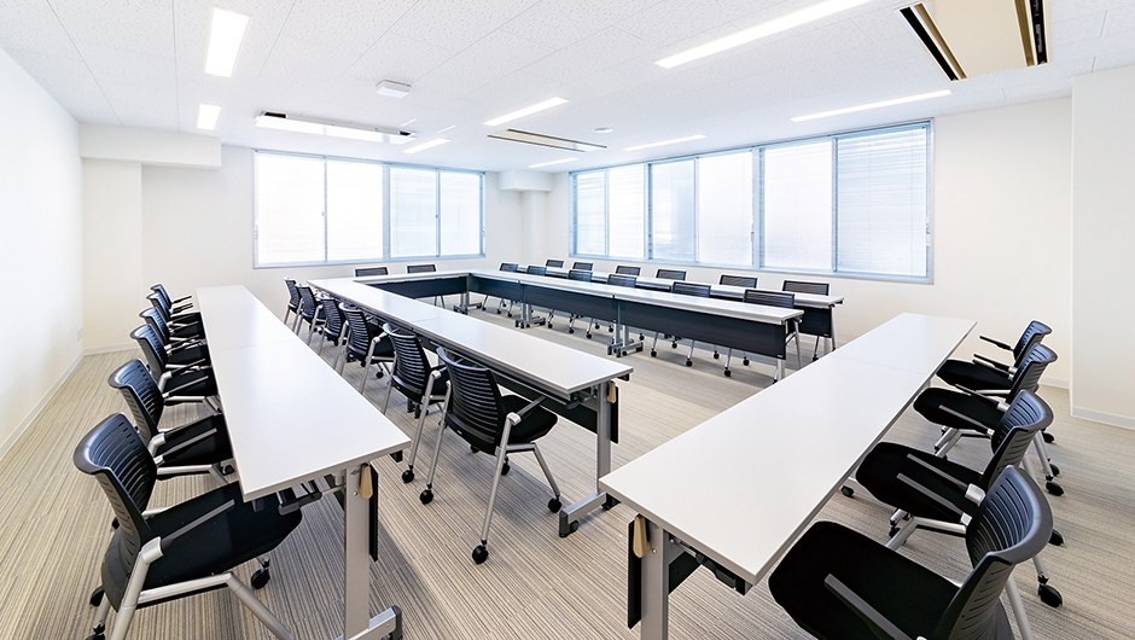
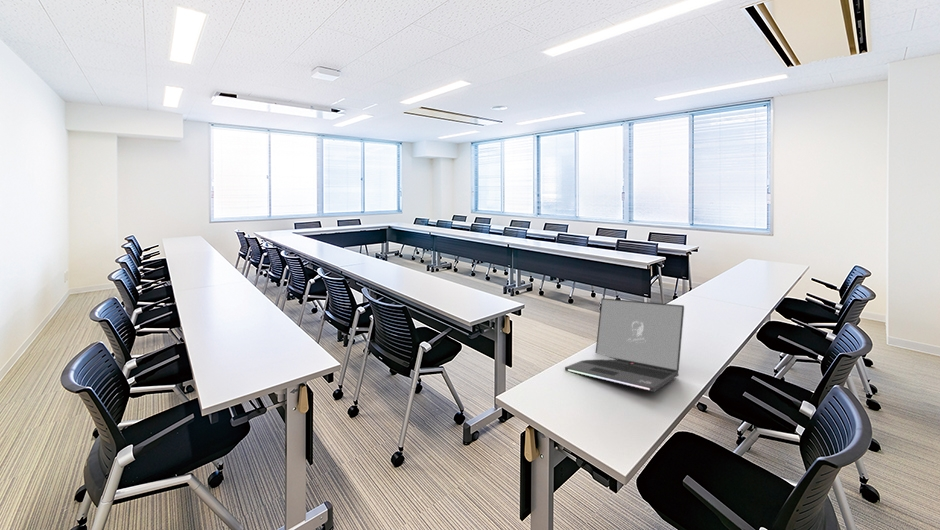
+ laptop (624, 338)
